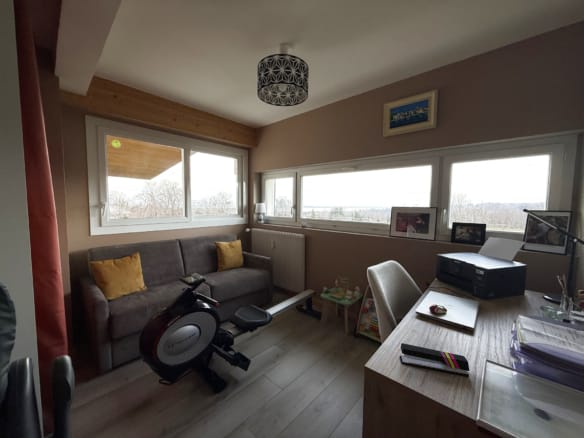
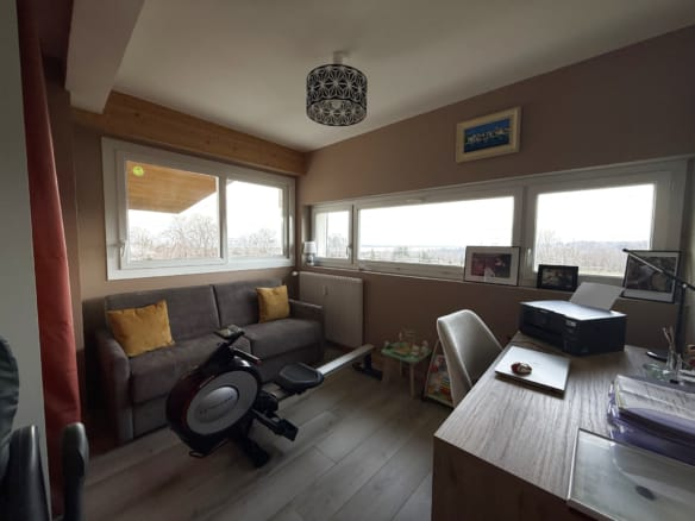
- stapler (432, 358)
